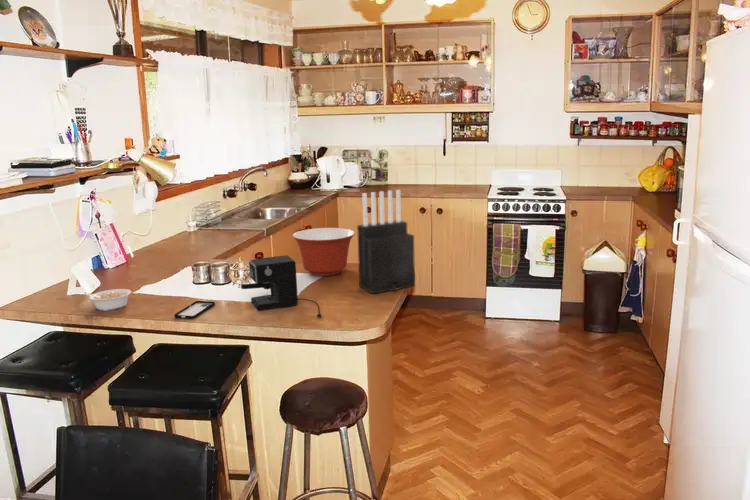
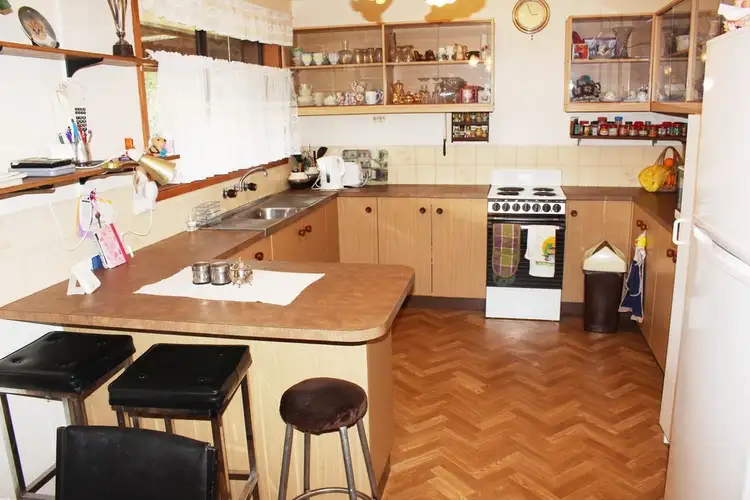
- legume (109, 299)
- coffee maker (282, 287)
- mixing bowl (324, 252)
- smartphone (195, 309)
- knife block (387, 240)
